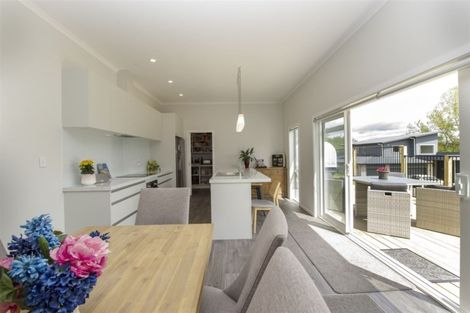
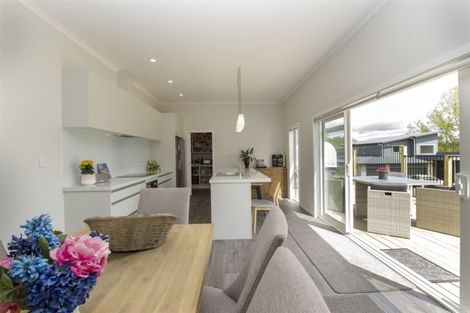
+ fruit basket (133, 226)
